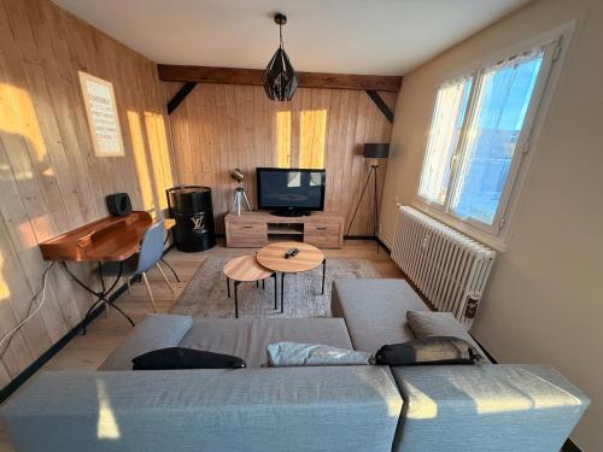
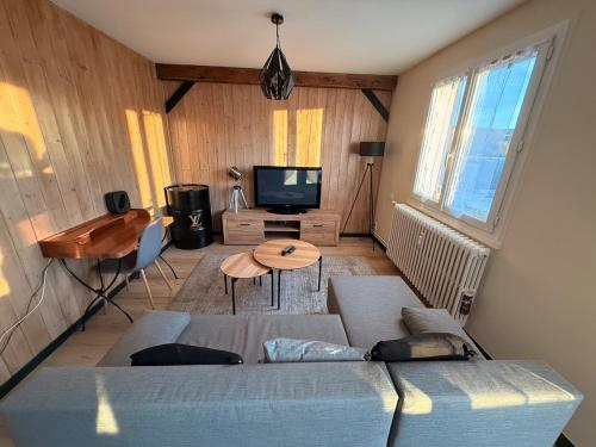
- wall art (104, 118)
